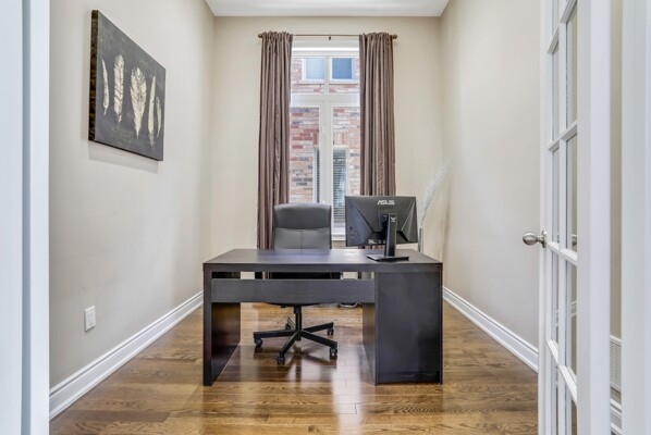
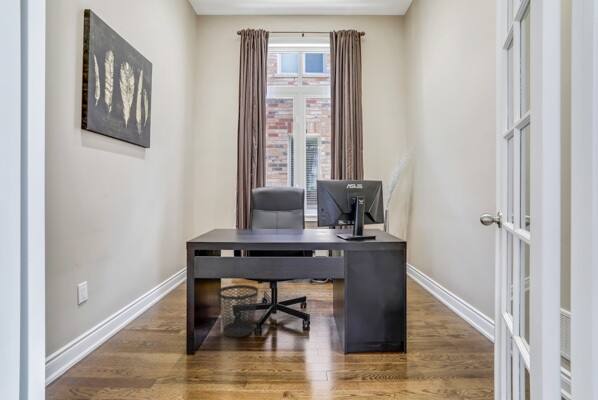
+ wastebasket (238, 311)
